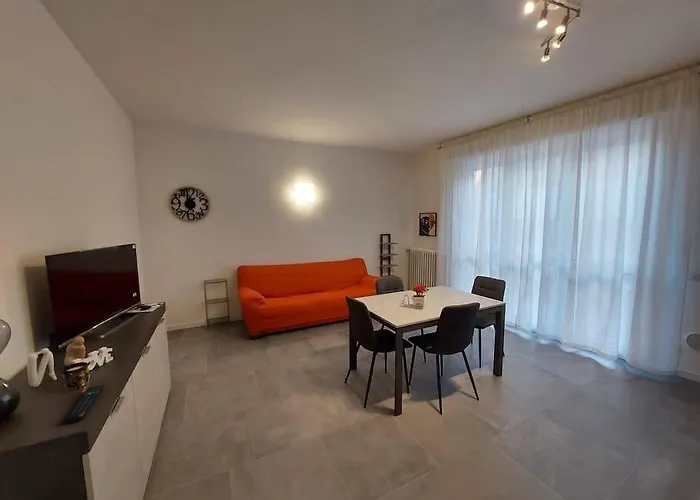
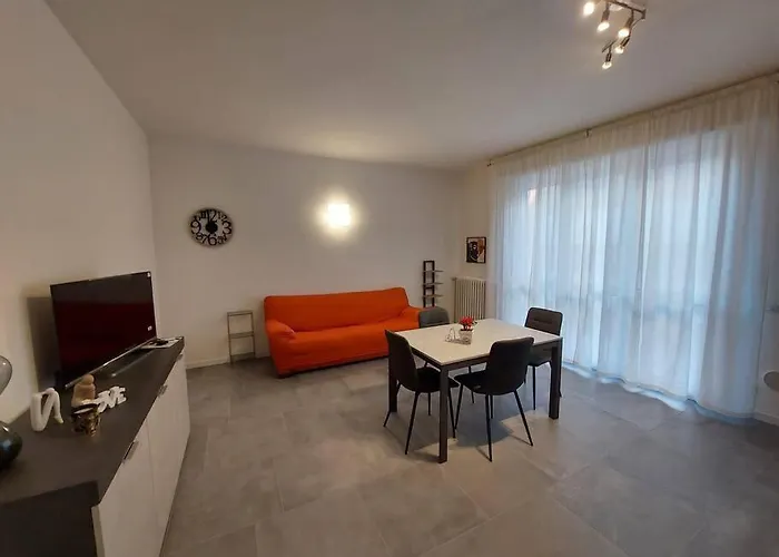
- remote control (86, 402)
